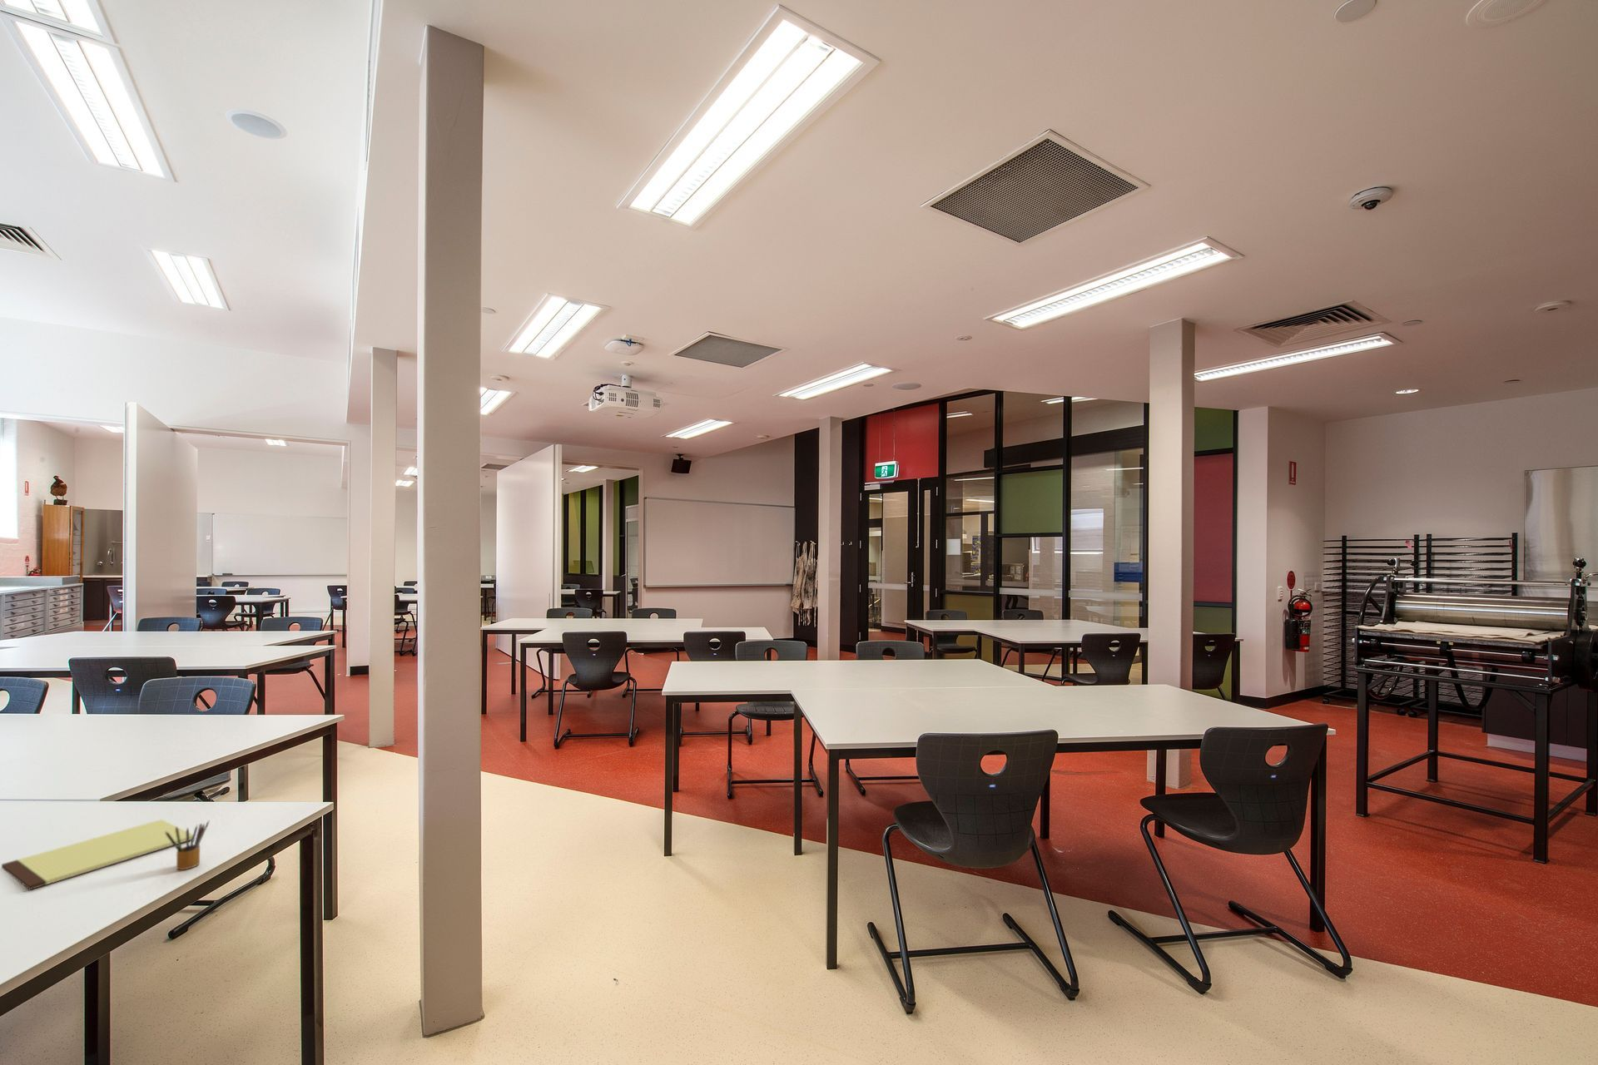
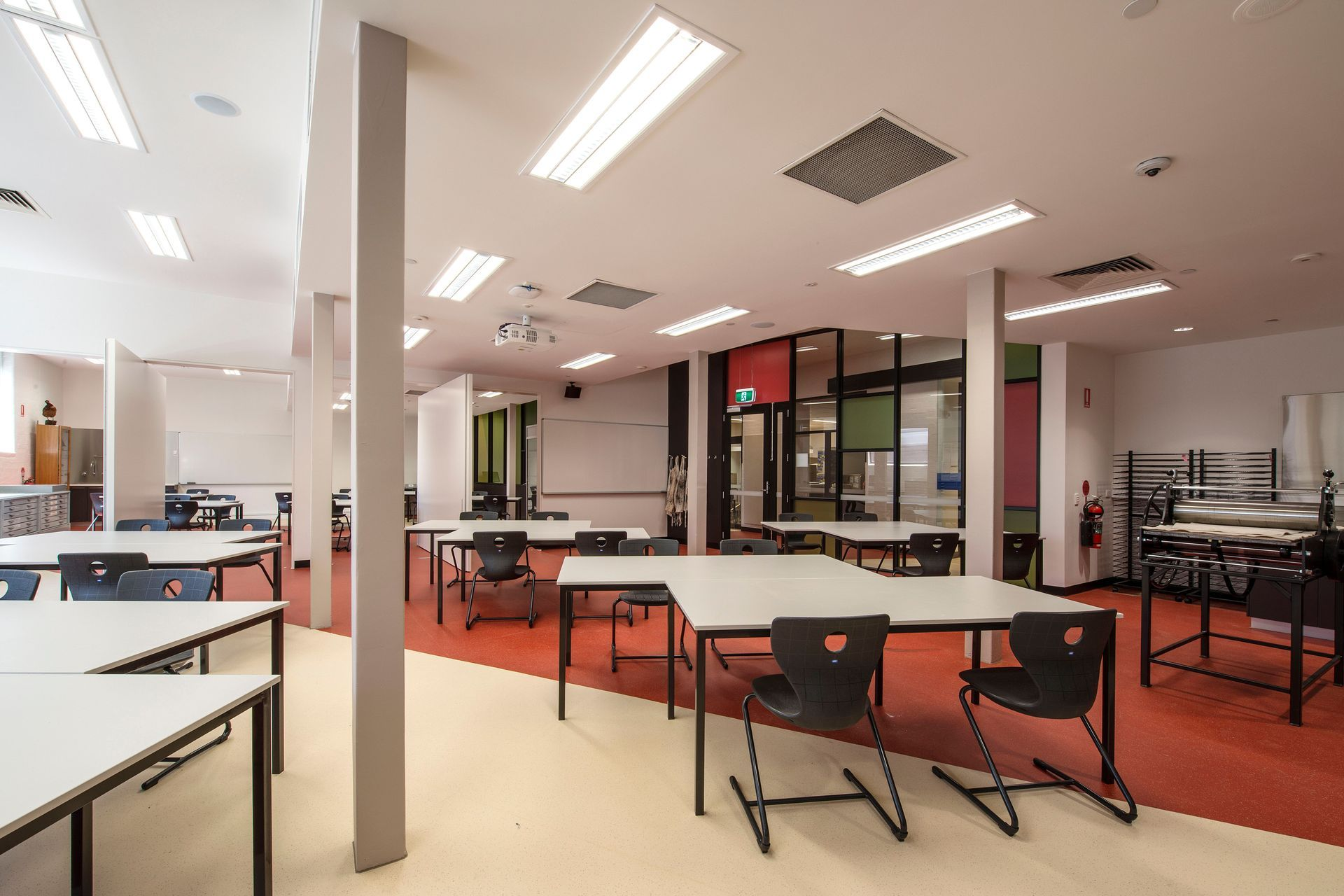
- notepad (102, 850)
- pencil box (187, 844)
